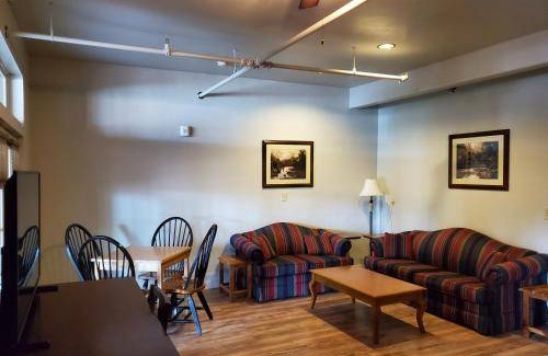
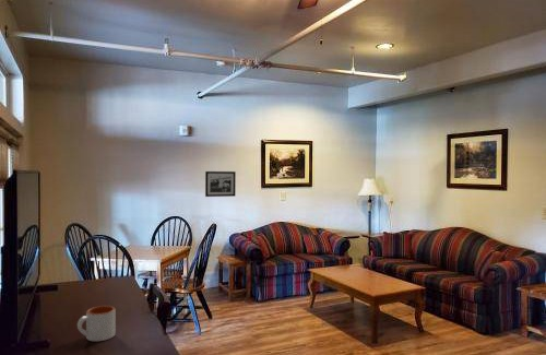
+ picture frame (221, 184)
+ mug (96, 323)
